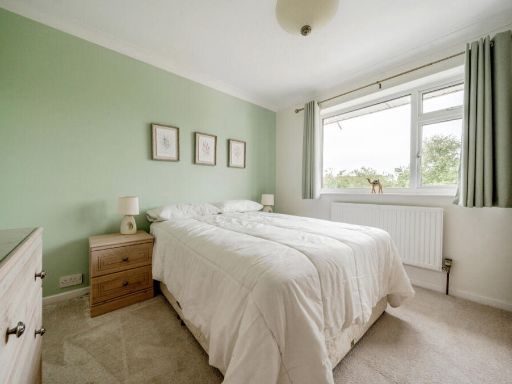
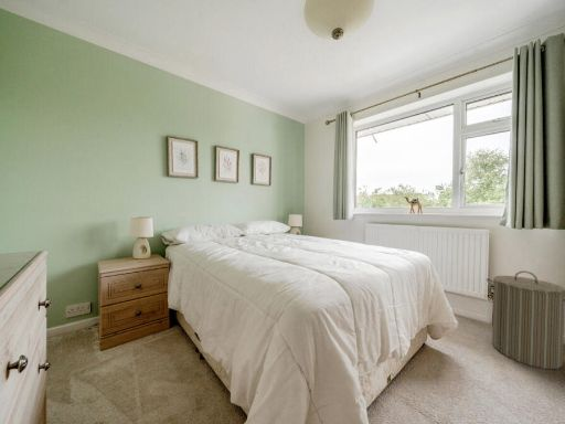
+ laundry hamper (525, 311)
